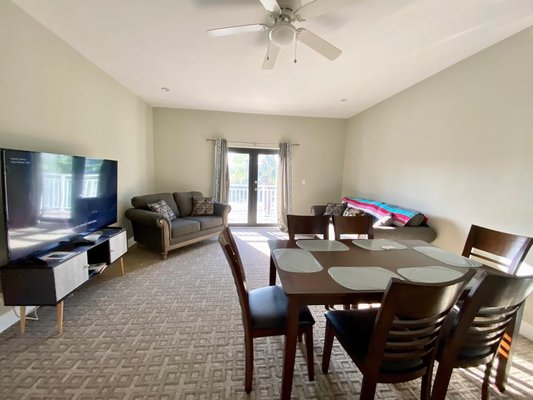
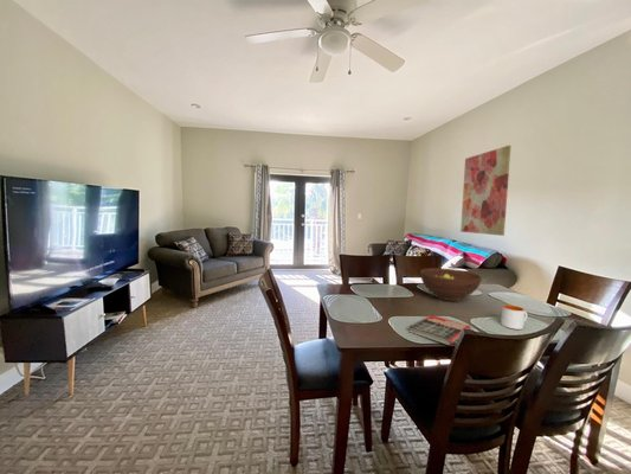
+ wall art (482, 193)
+ book (439, 328)
+ mug (515, 316)
+ fruit bowl (449, 286)
